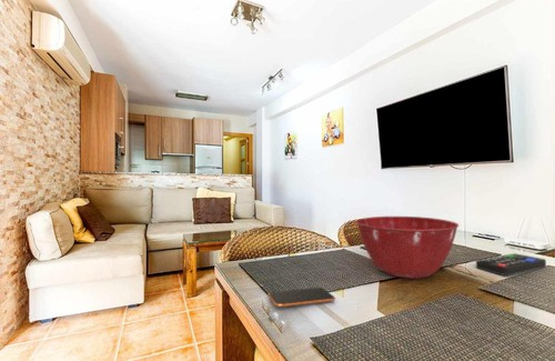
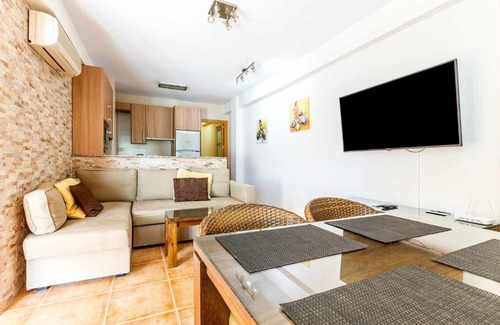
- mixing bowl (403, 245)
- smartphone (301, 295)
- remote control (511, 262)
